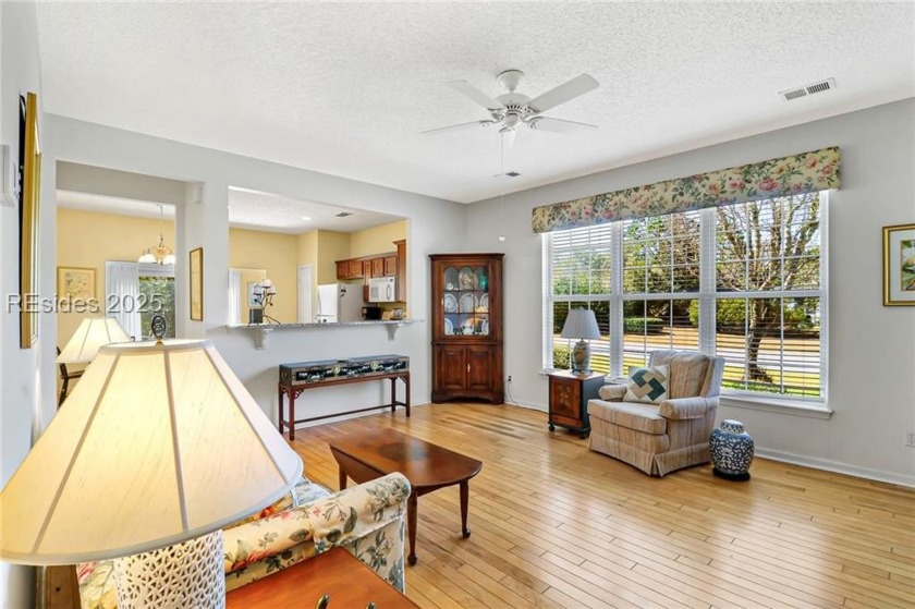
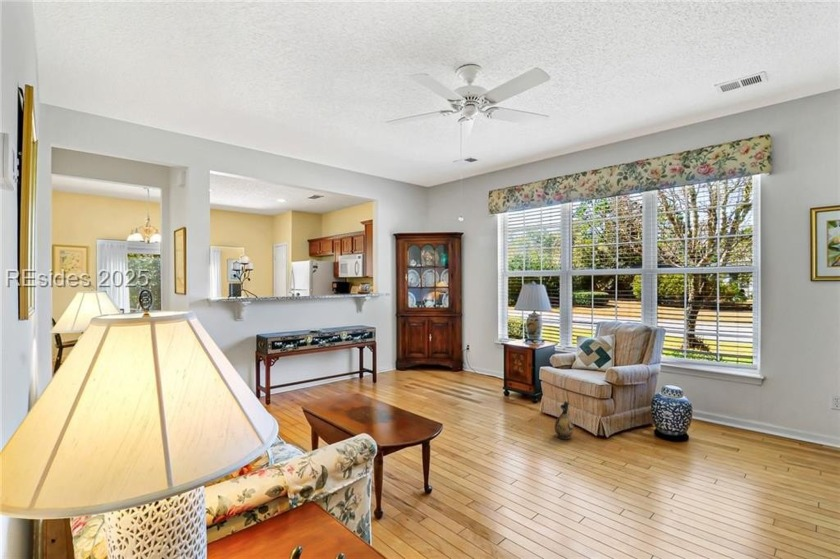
+ ceramic jug (564, 419)
